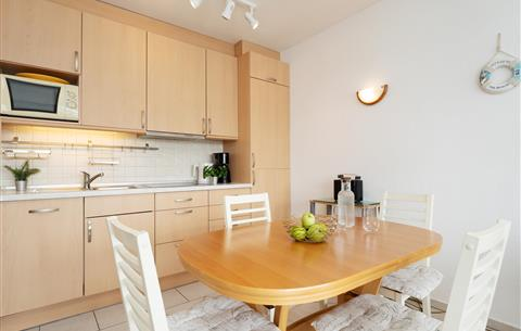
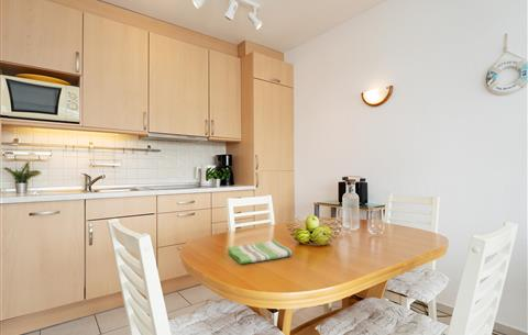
+ dish towel (258, 250)
